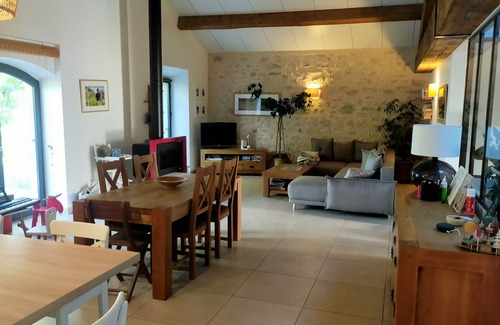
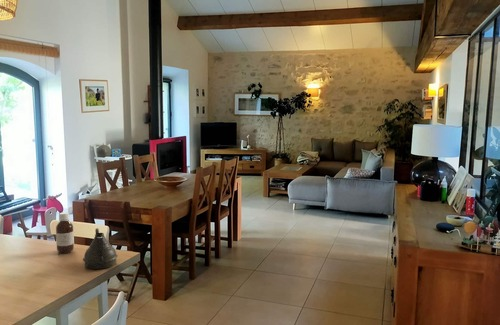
+ bottle (64, 232)
+ teapot (100, 246)
